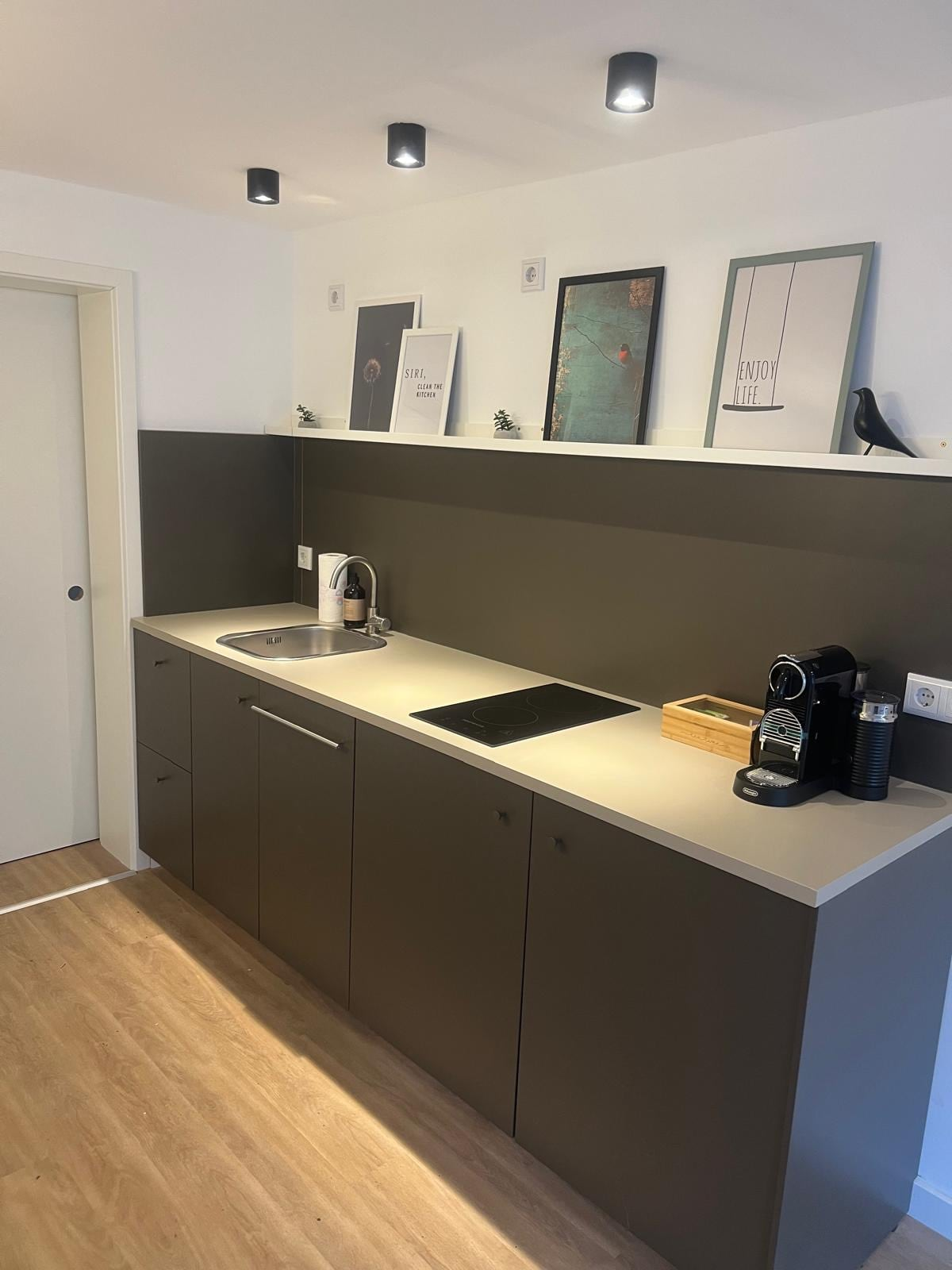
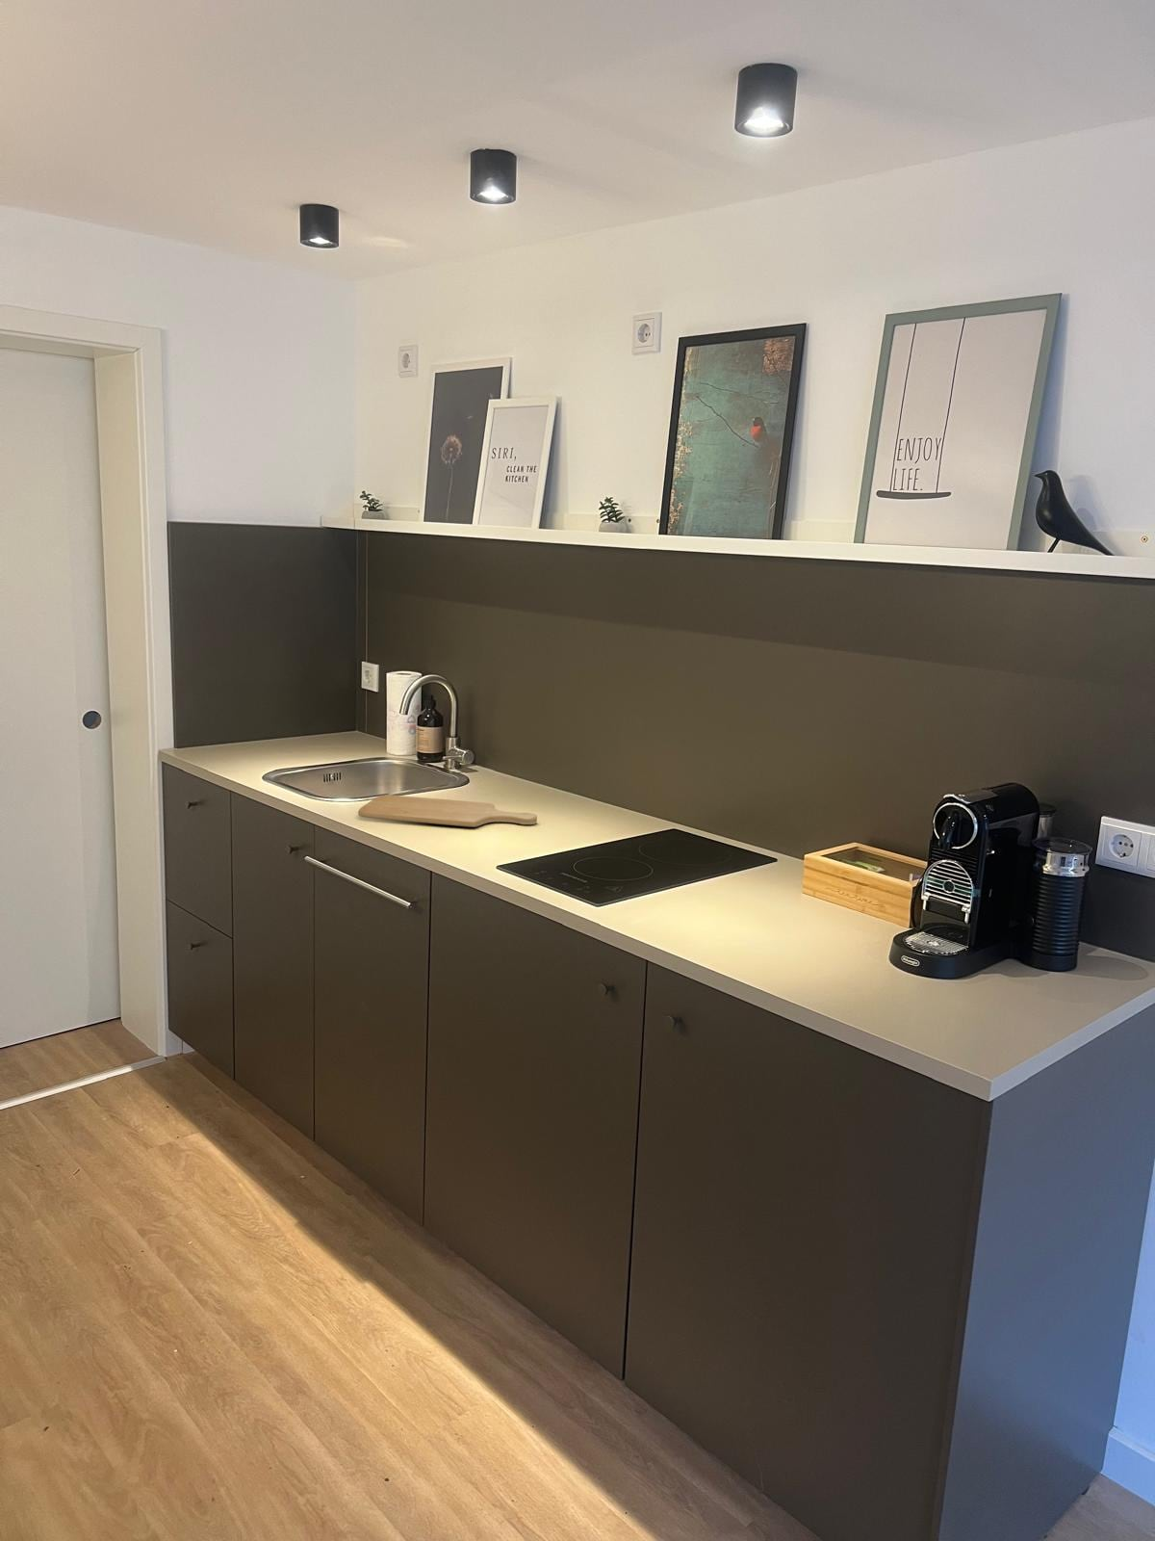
+ chopping board (451, 812)
